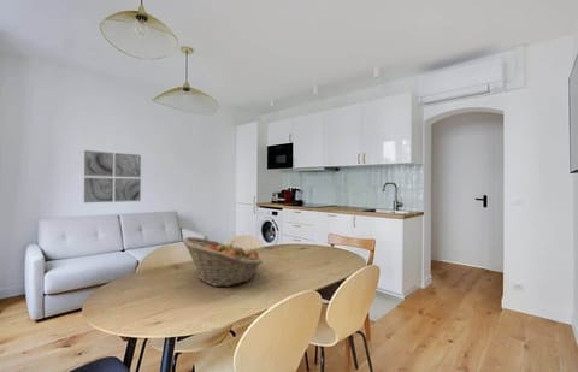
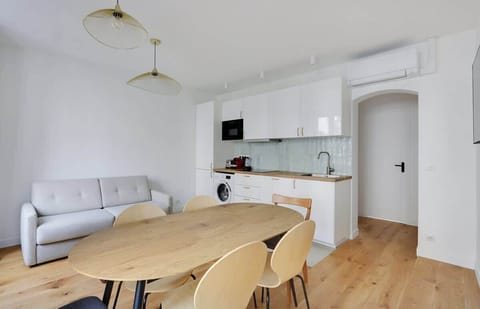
- fruit basket (222, 256)
- wall art (114, 176)
